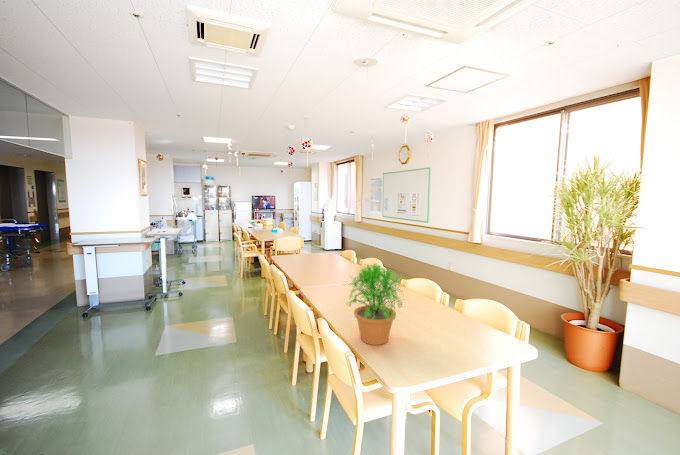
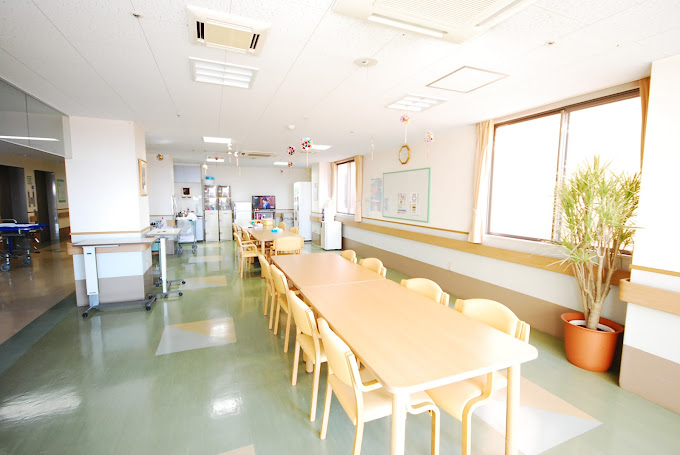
- potted plant (376, 300)
